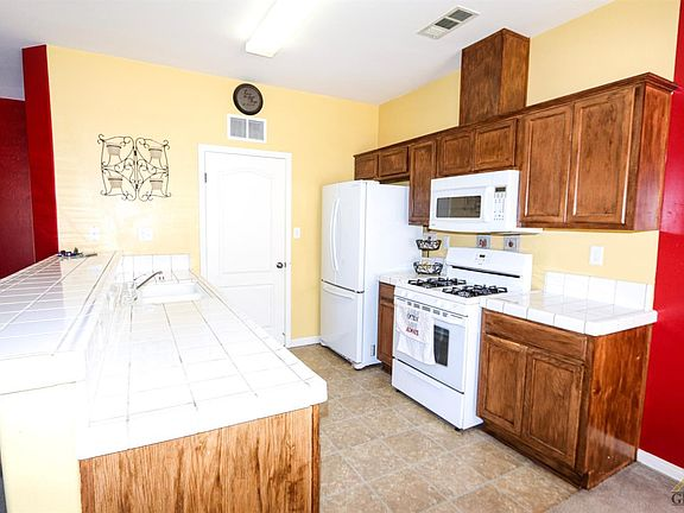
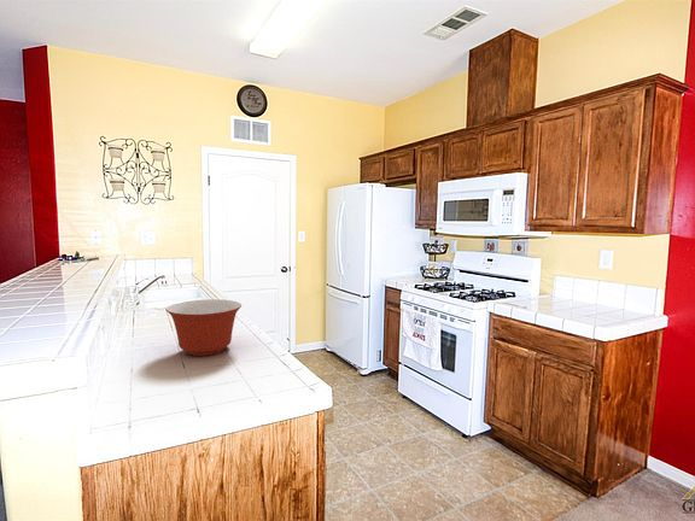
+ mixing bowl (205, 328)
